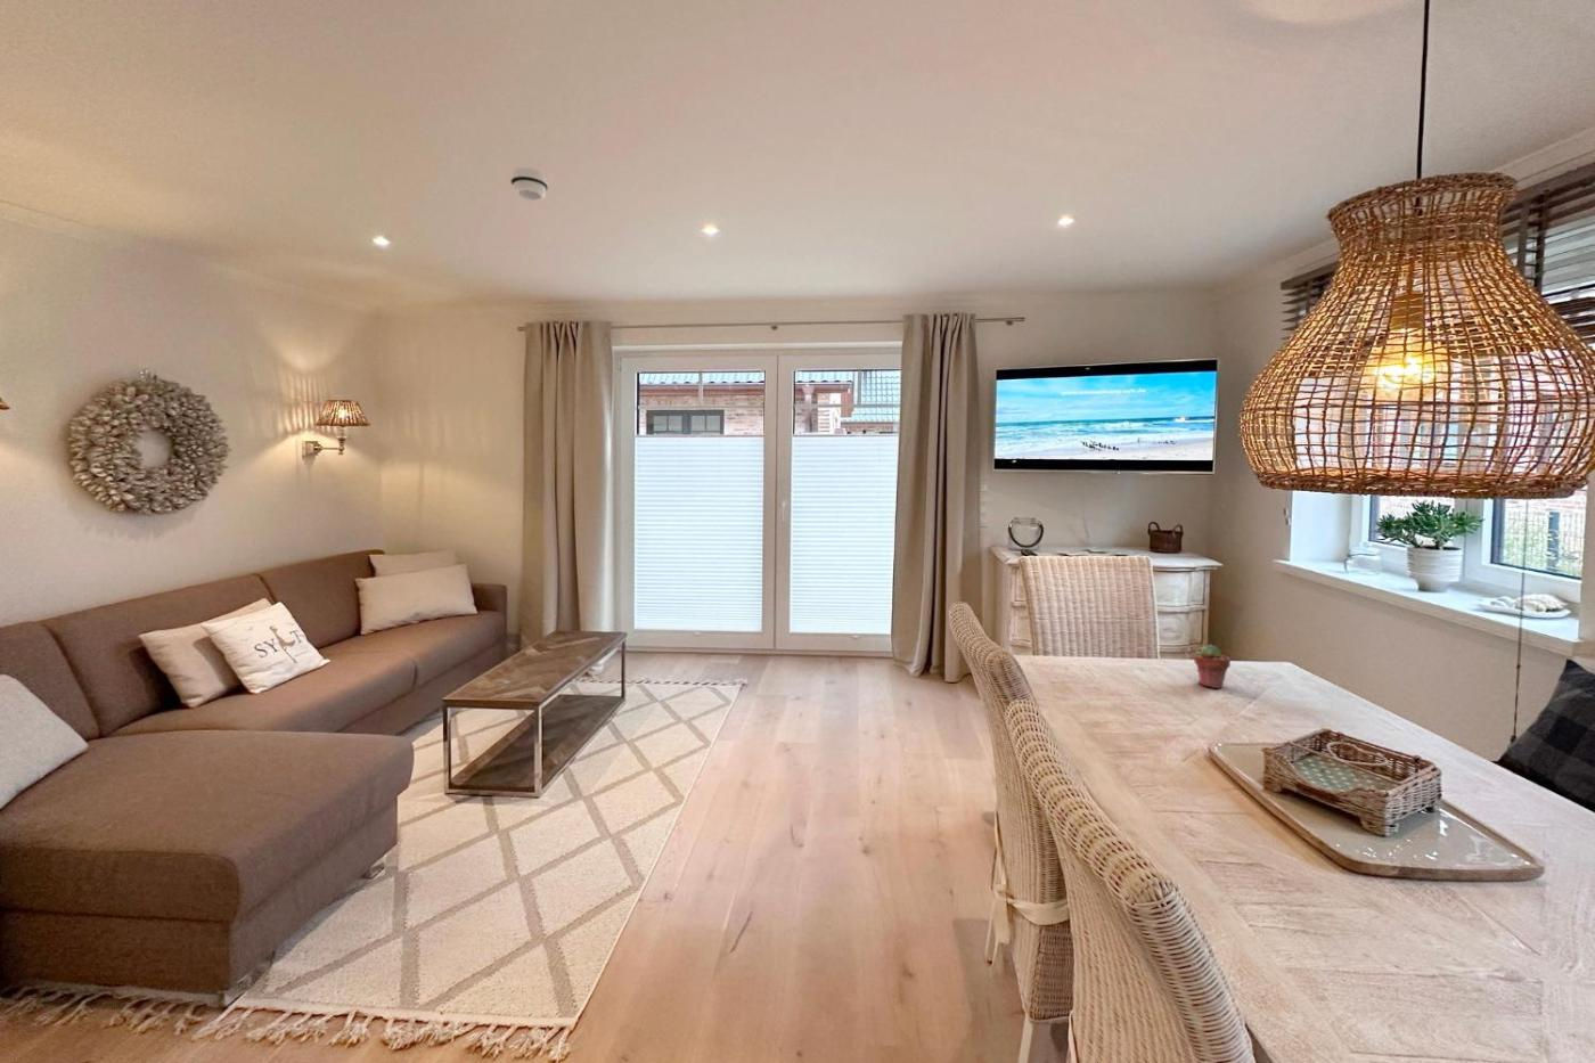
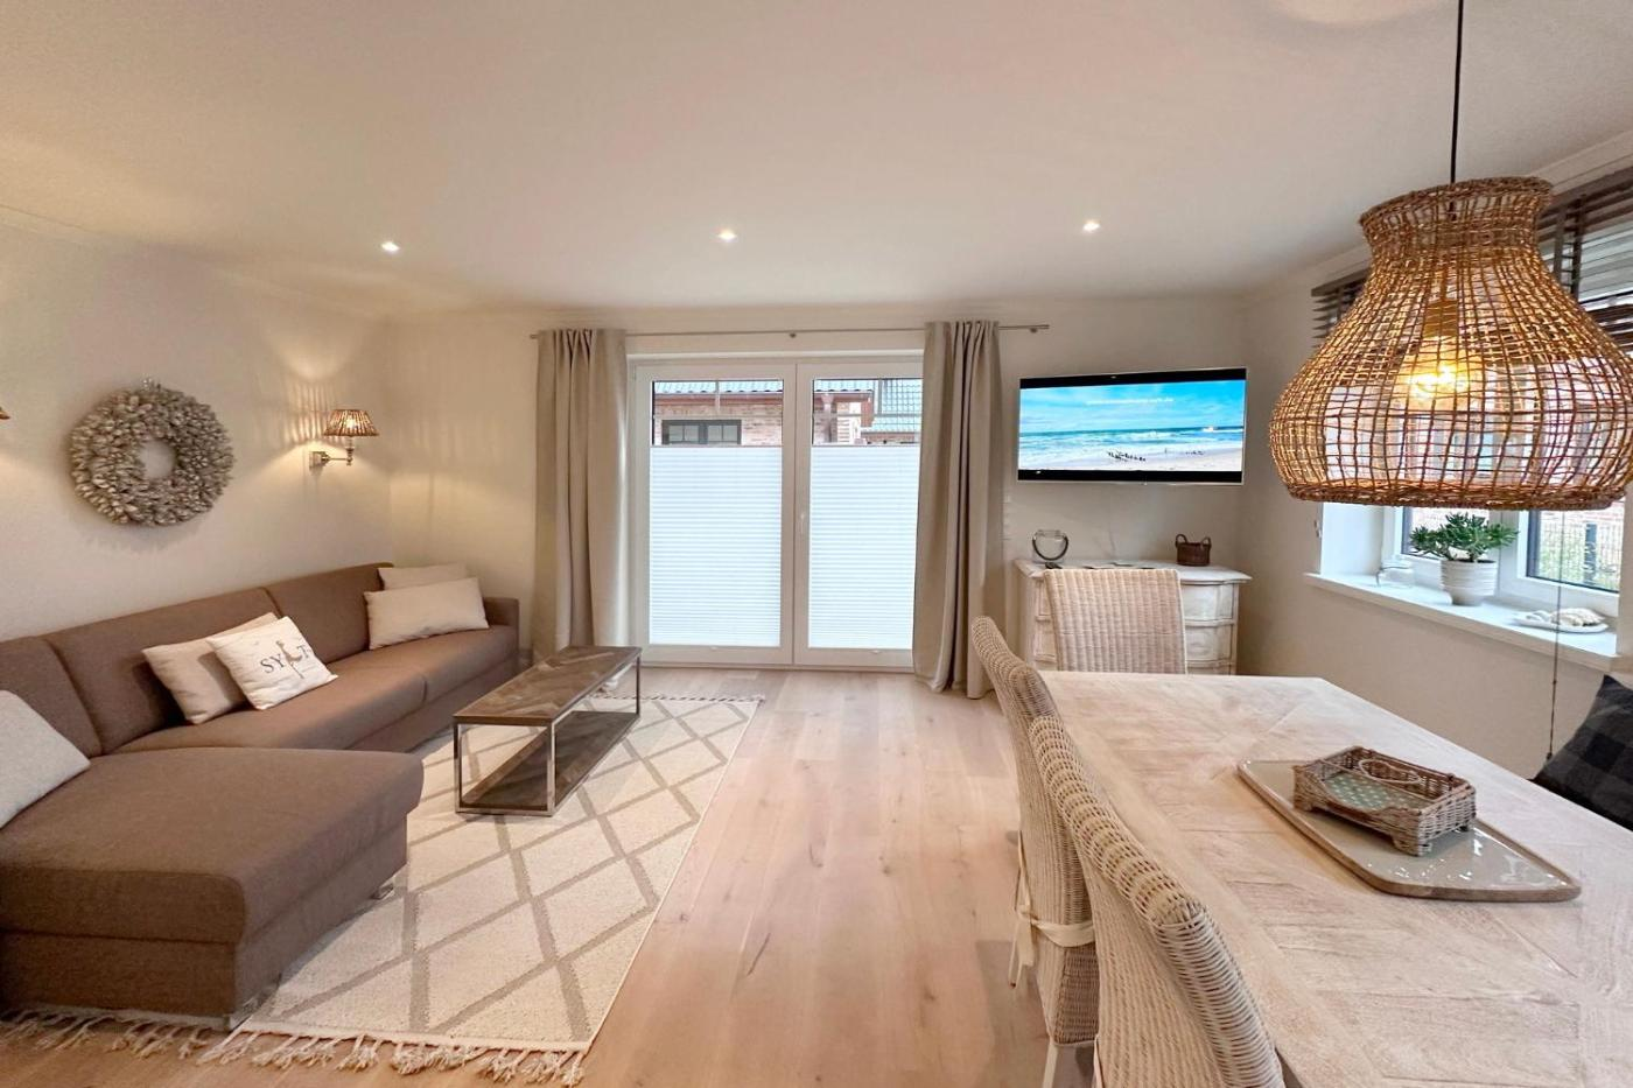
- smoke detector (529, 185)
- potted succulent (1211, 664)
